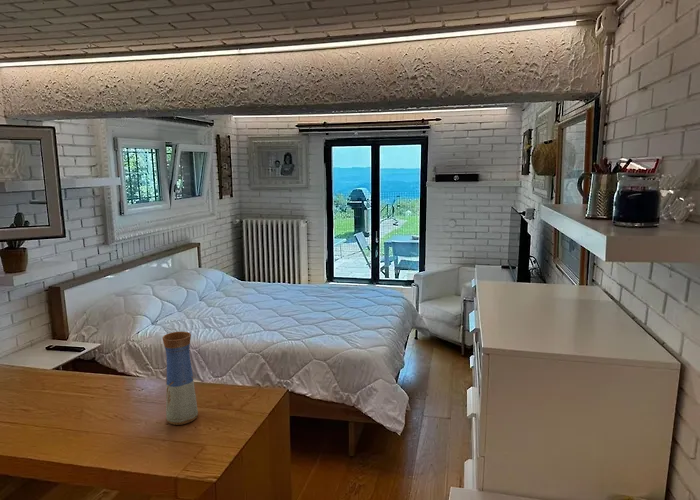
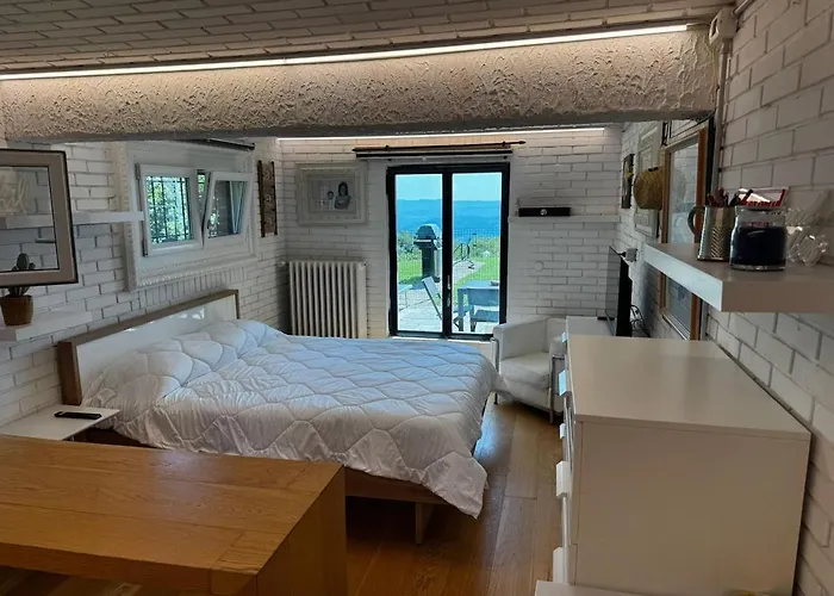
- vase (179, 377)
